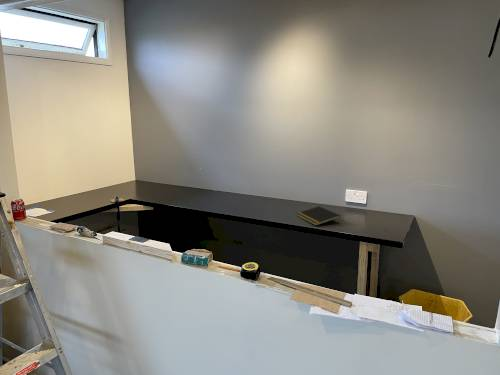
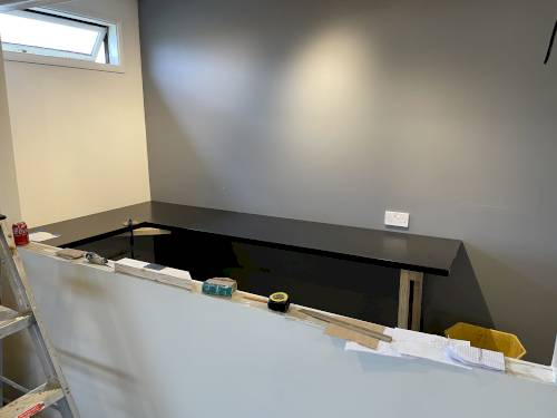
- notepad (317, 215)
